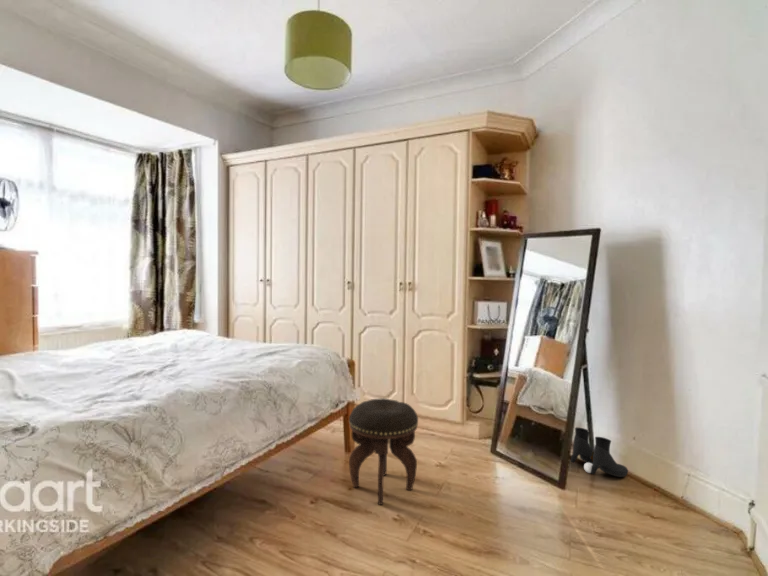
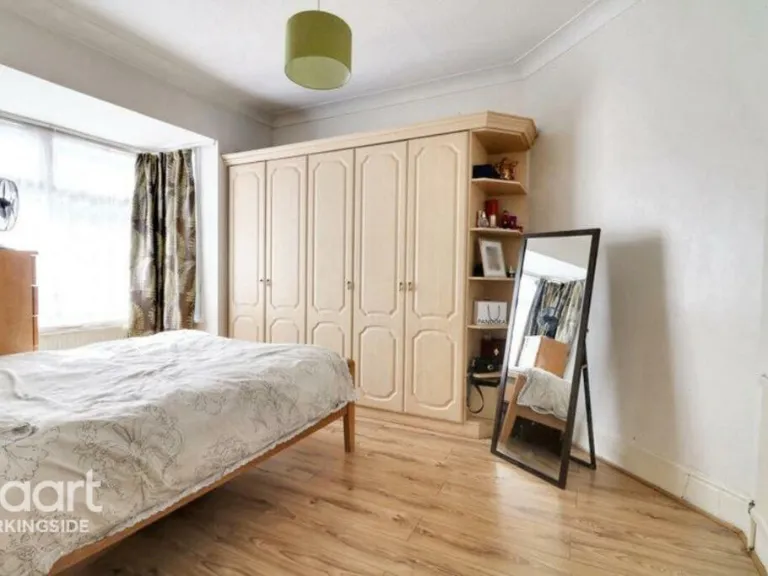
- footstool (383, 446)
- boots (599, 450)
